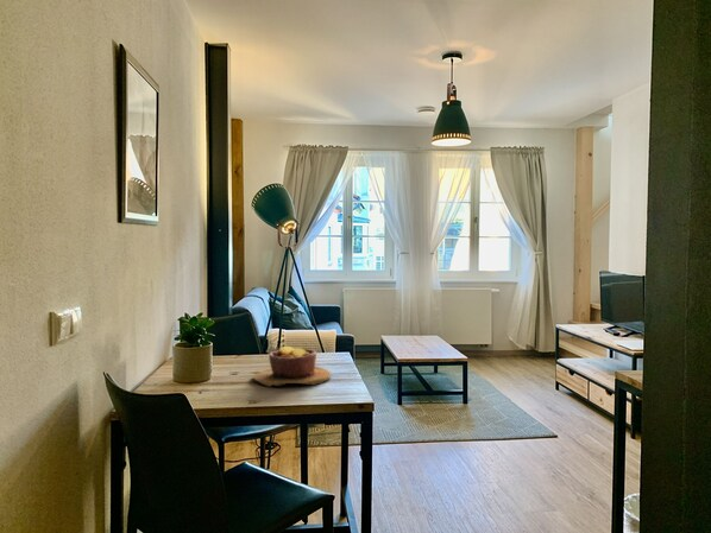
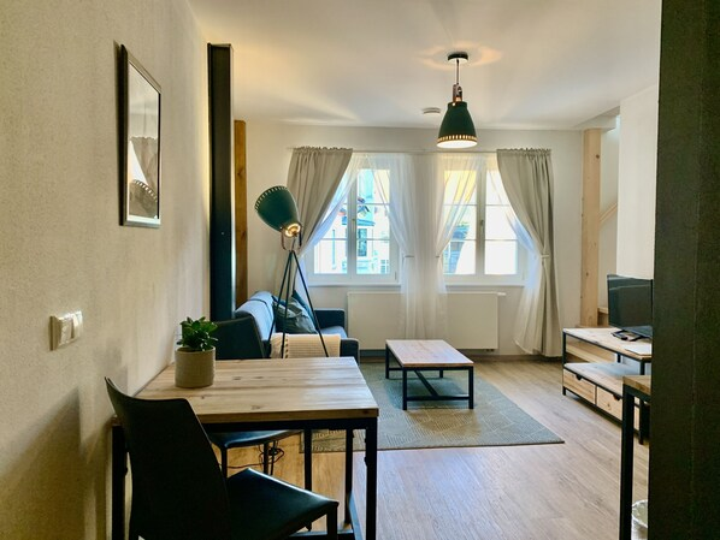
- bowl (291, 362)
